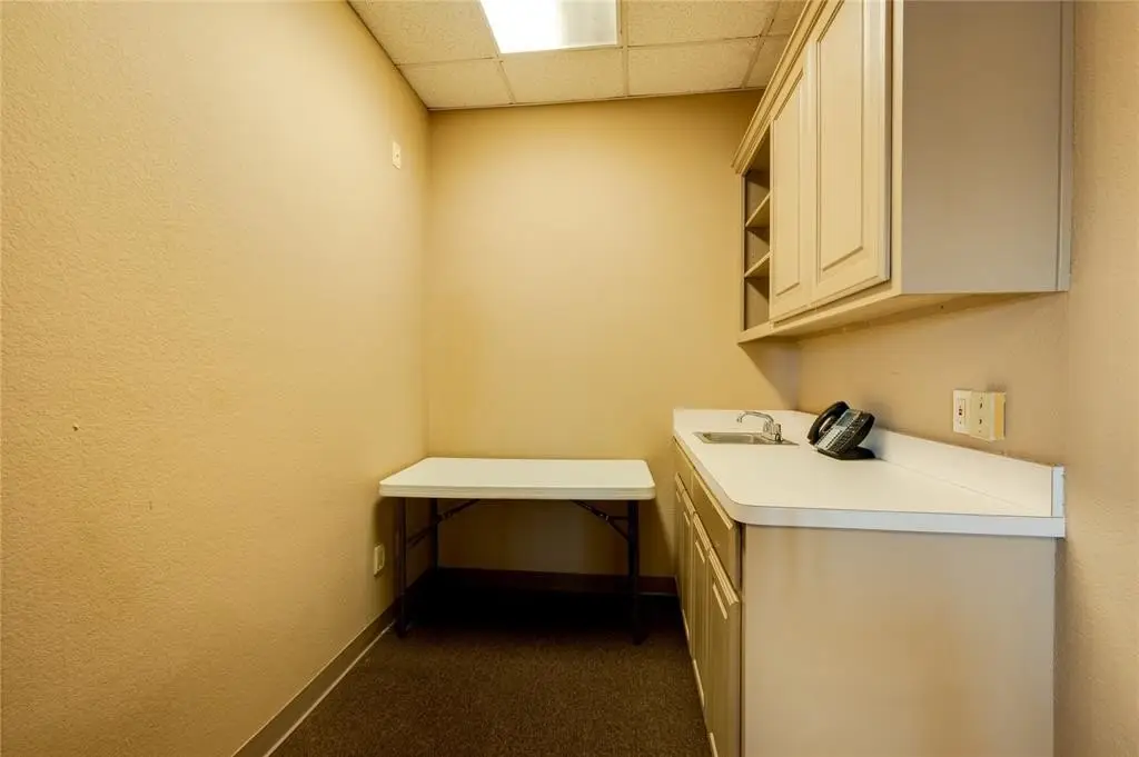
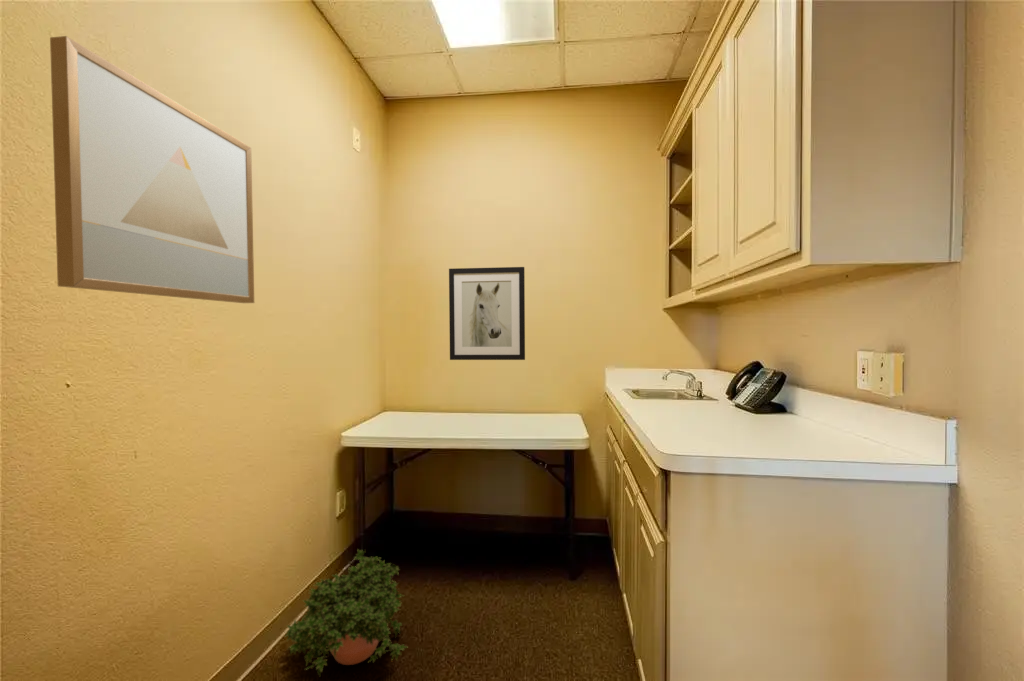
+ wall art (176, 201)
+ wall art (486, 314)
+ potted plant (351, 614)
